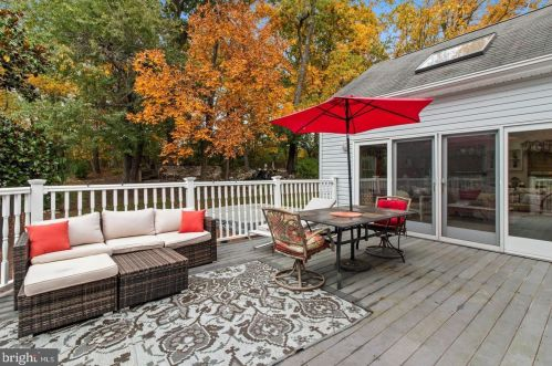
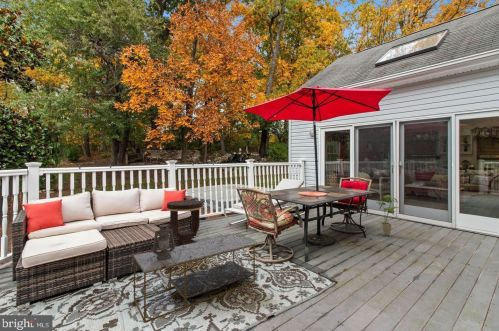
+ lantern (163, 240)
+ side table (191, 225)
+ house plant (387, 215)
+ coffee table (199, 271)
